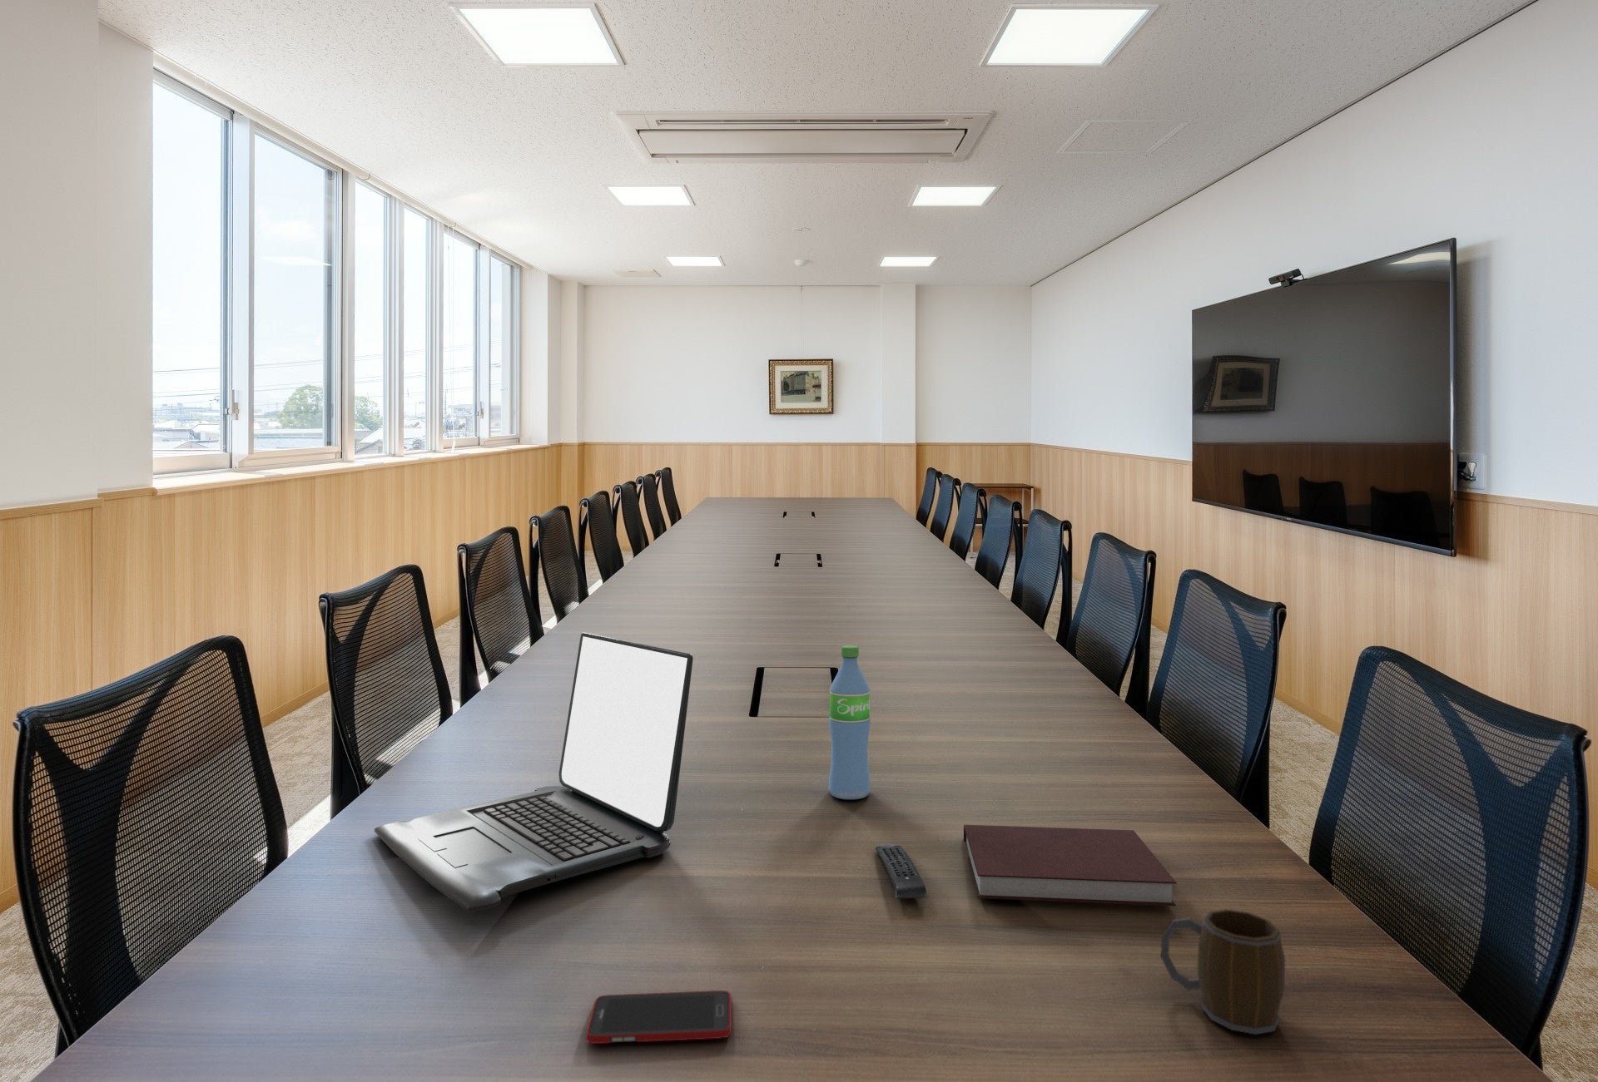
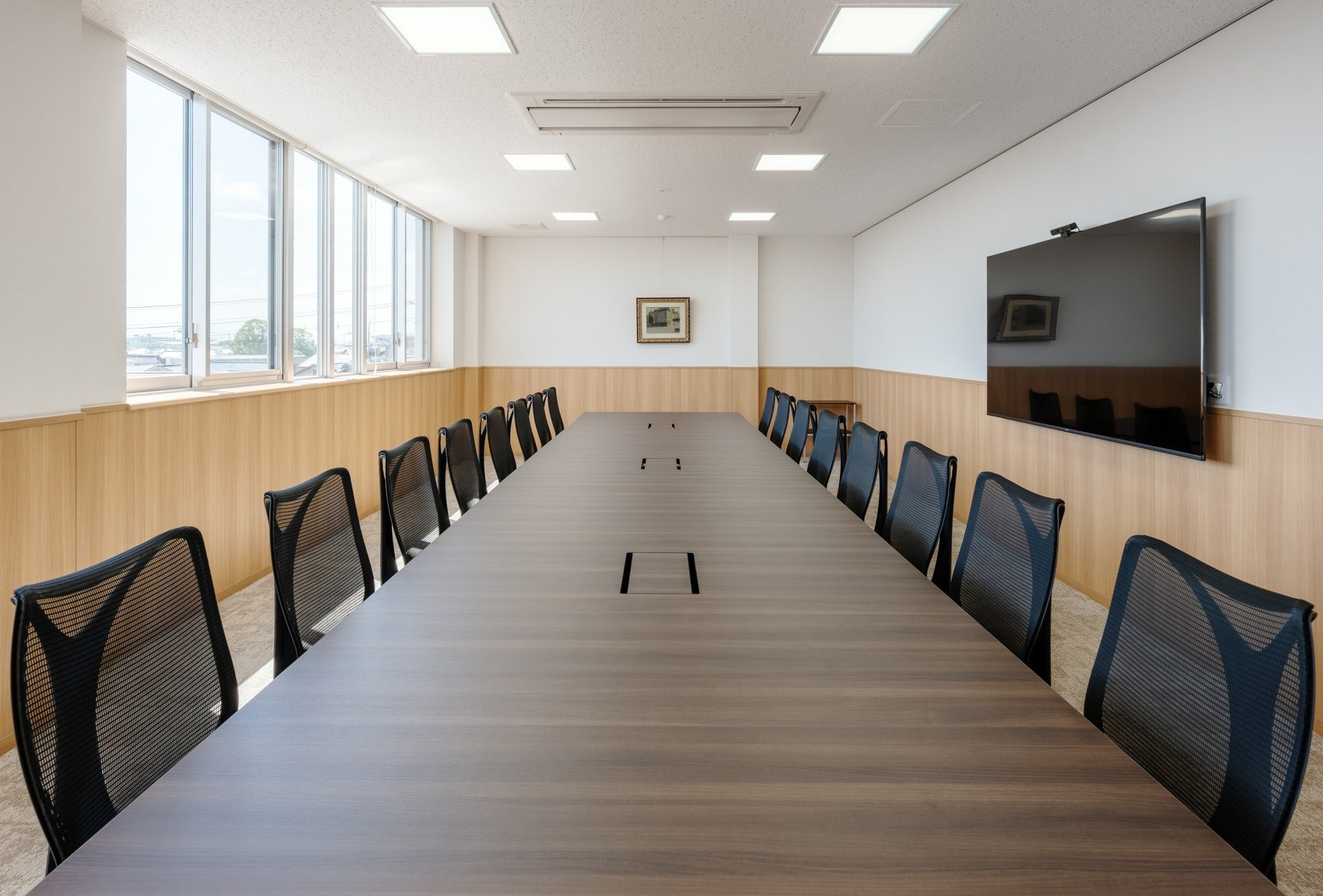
- notebook (1061, 861)
- remote control (897, 867)
- cell phone (661, 1017)
- water bottle (849, 720)
- laptop (562, 752)
- mug (1219, 962)
